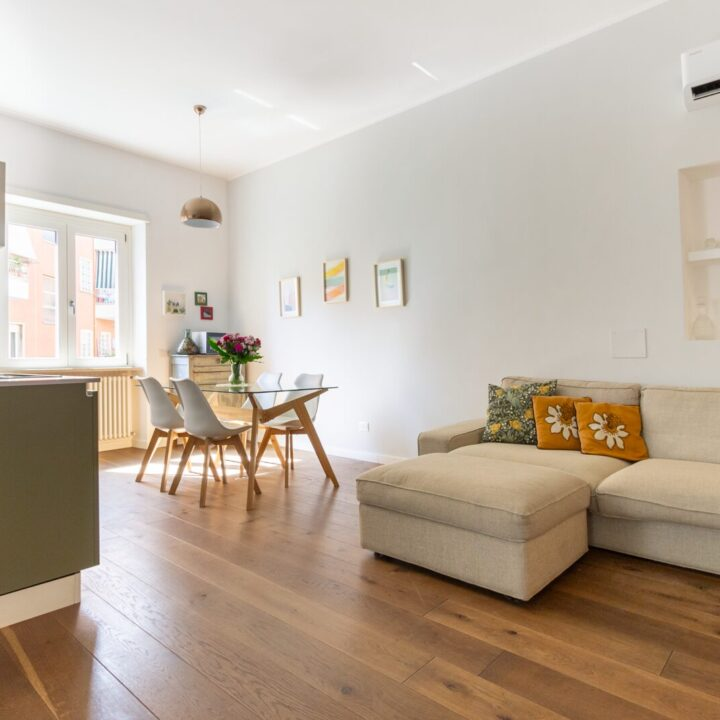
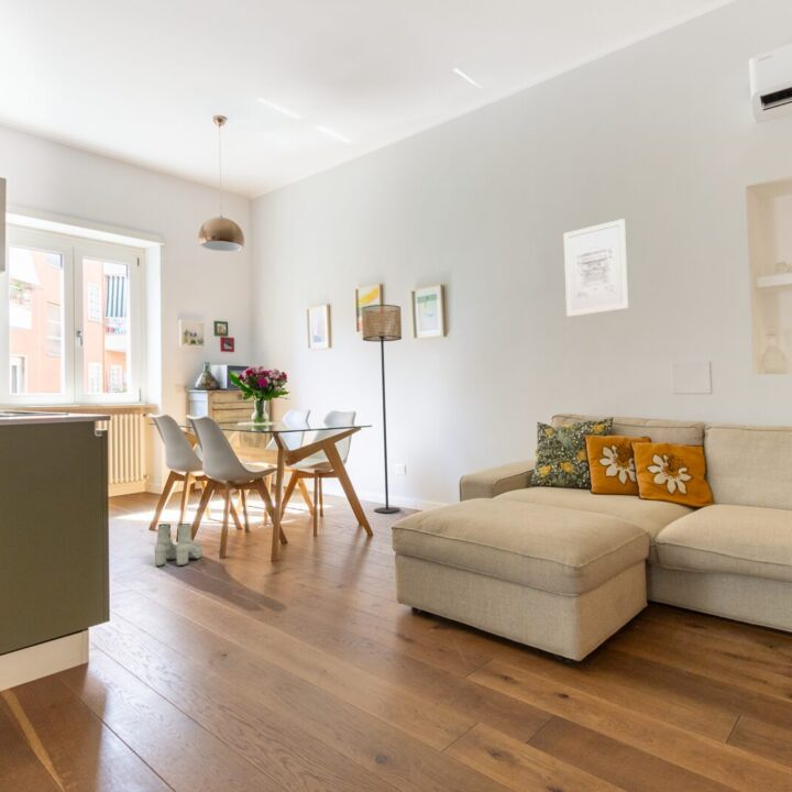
+ wall art (594, 268)
+ boots (178, 540)
+ floor lamp (384, 408)
